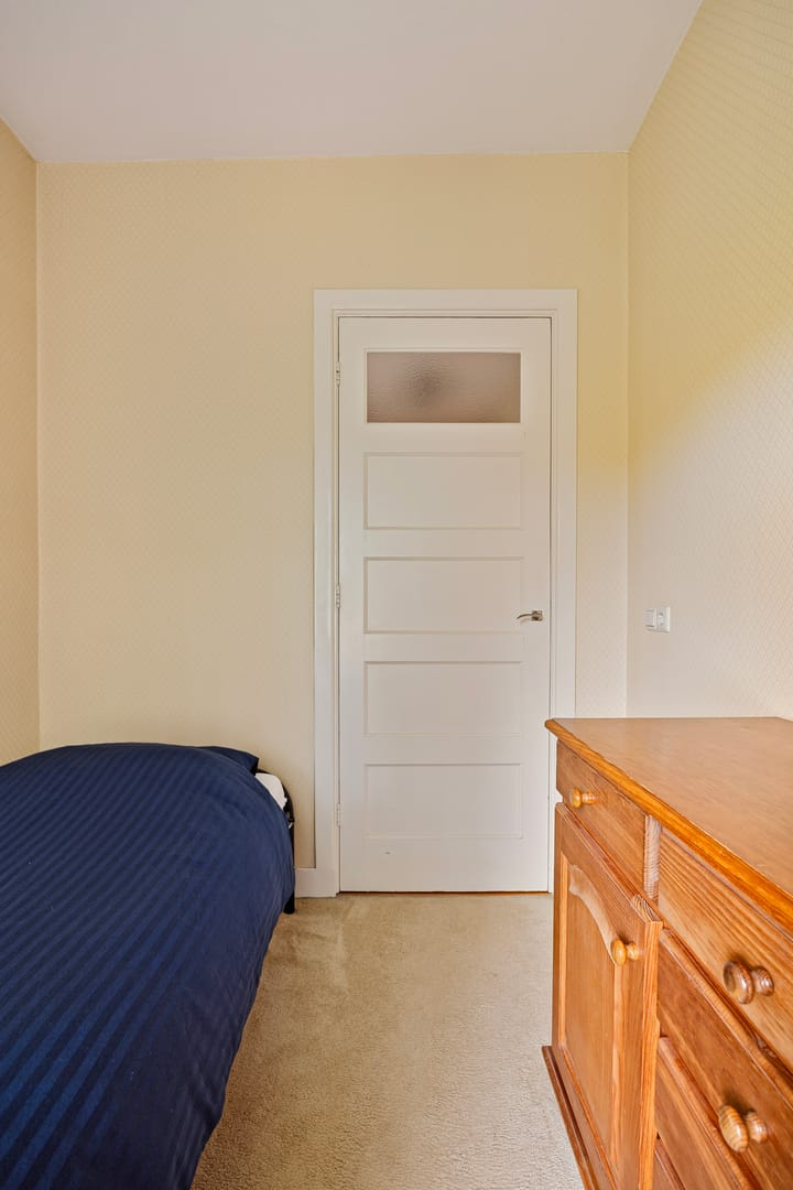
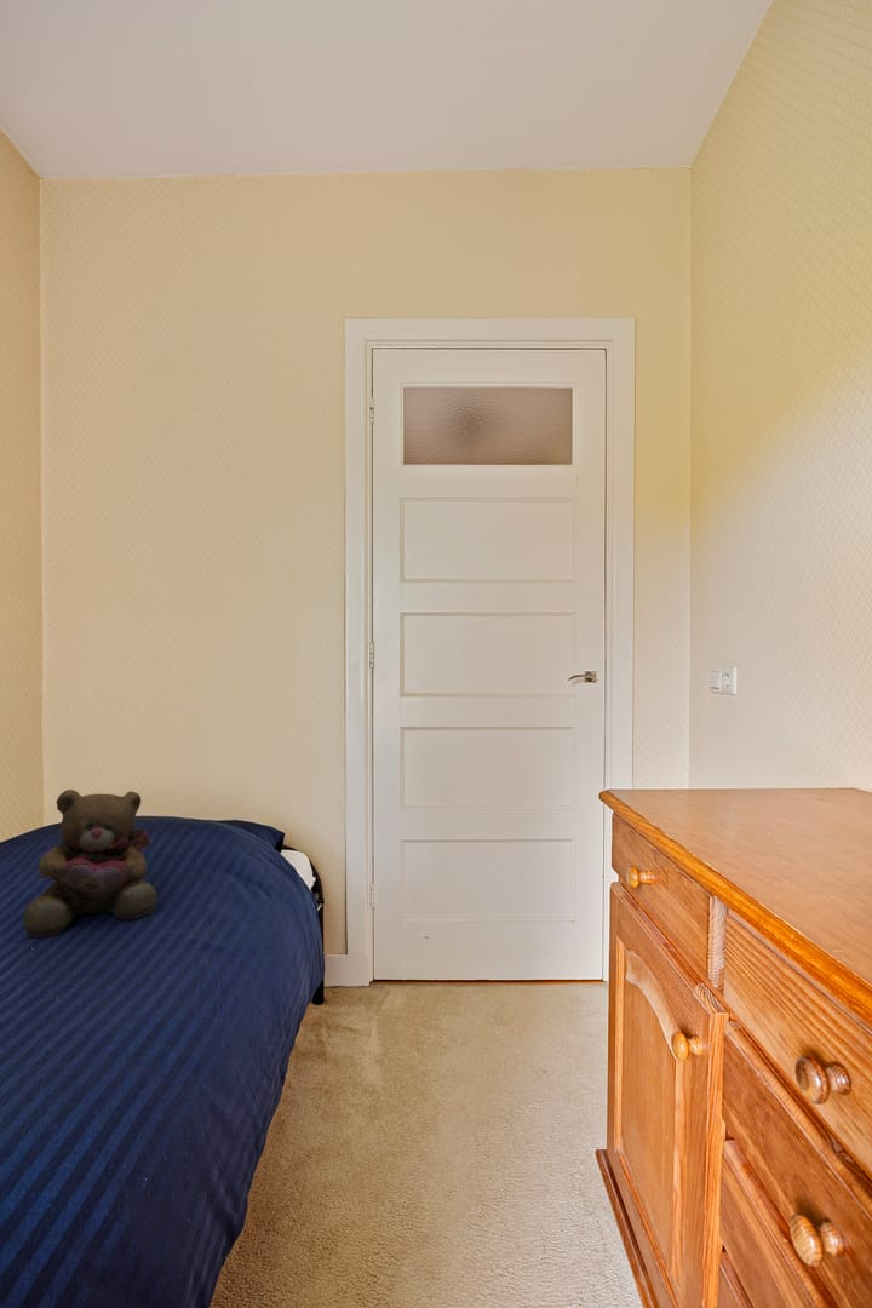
+ teddy bear (88, 851)
